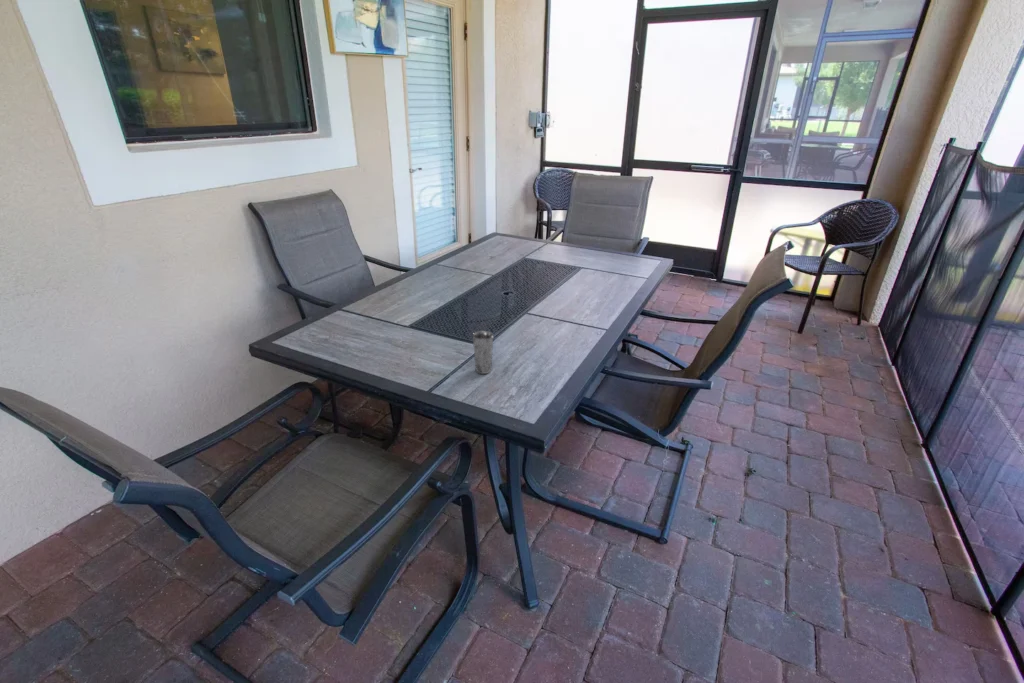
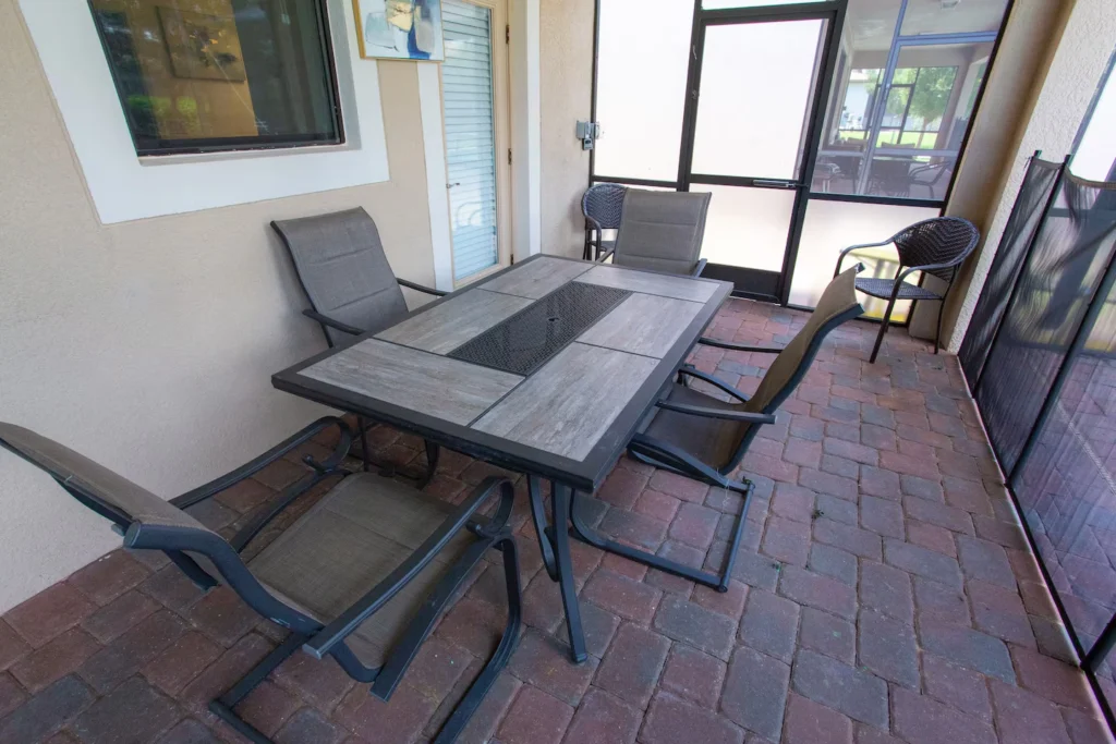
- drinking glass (483, 353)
